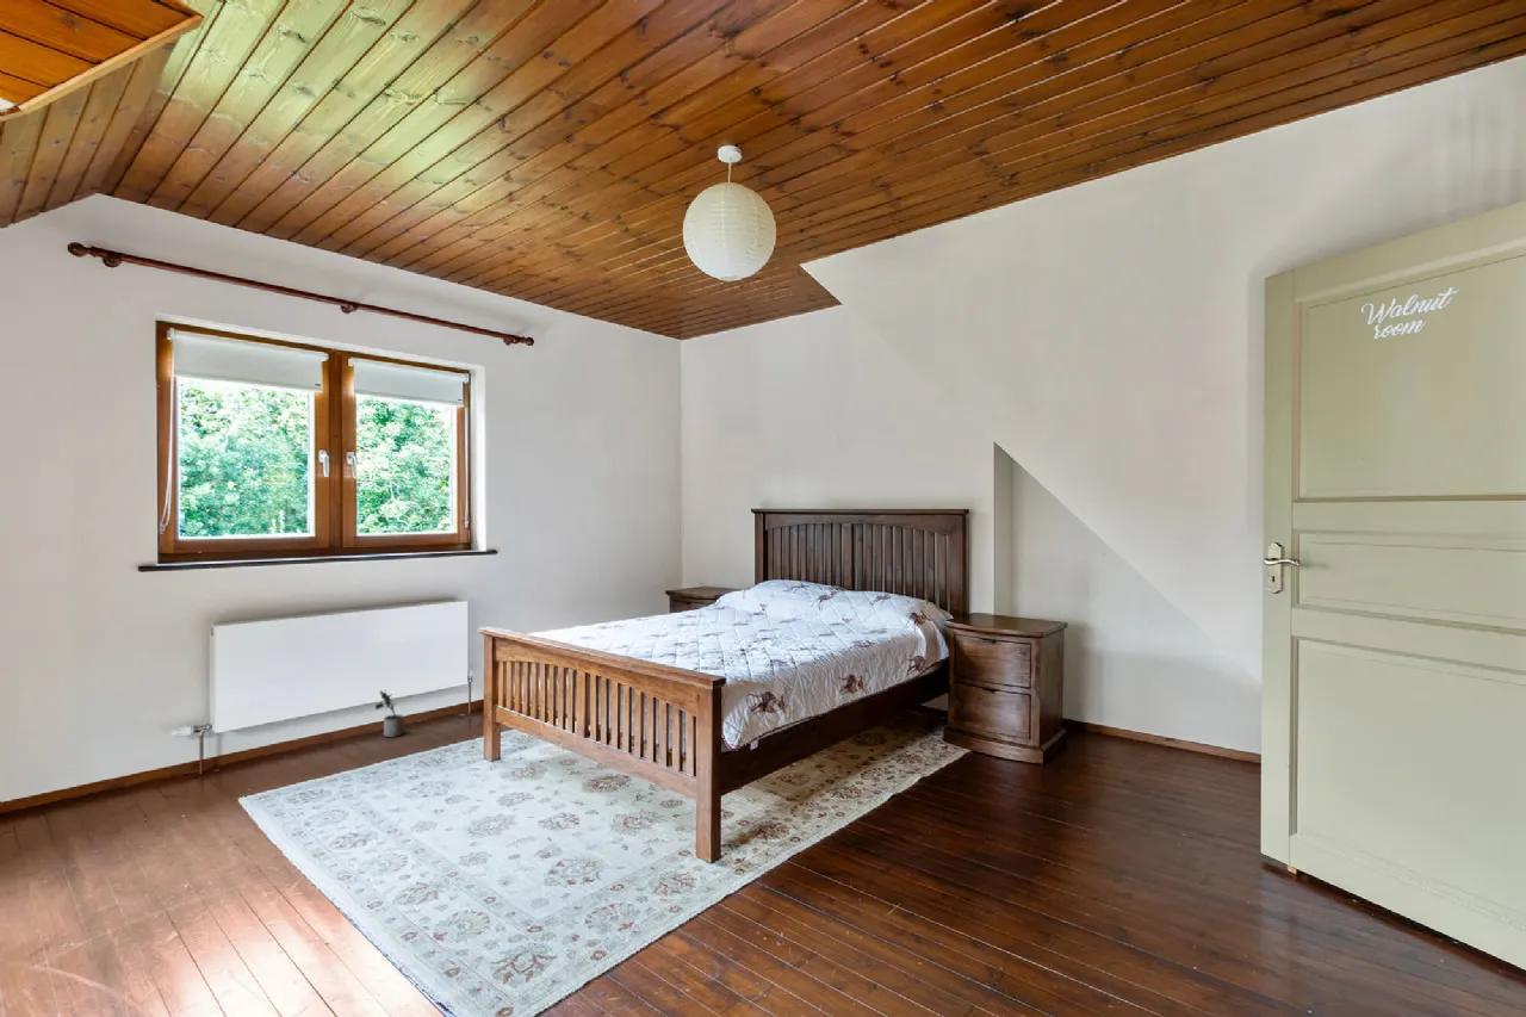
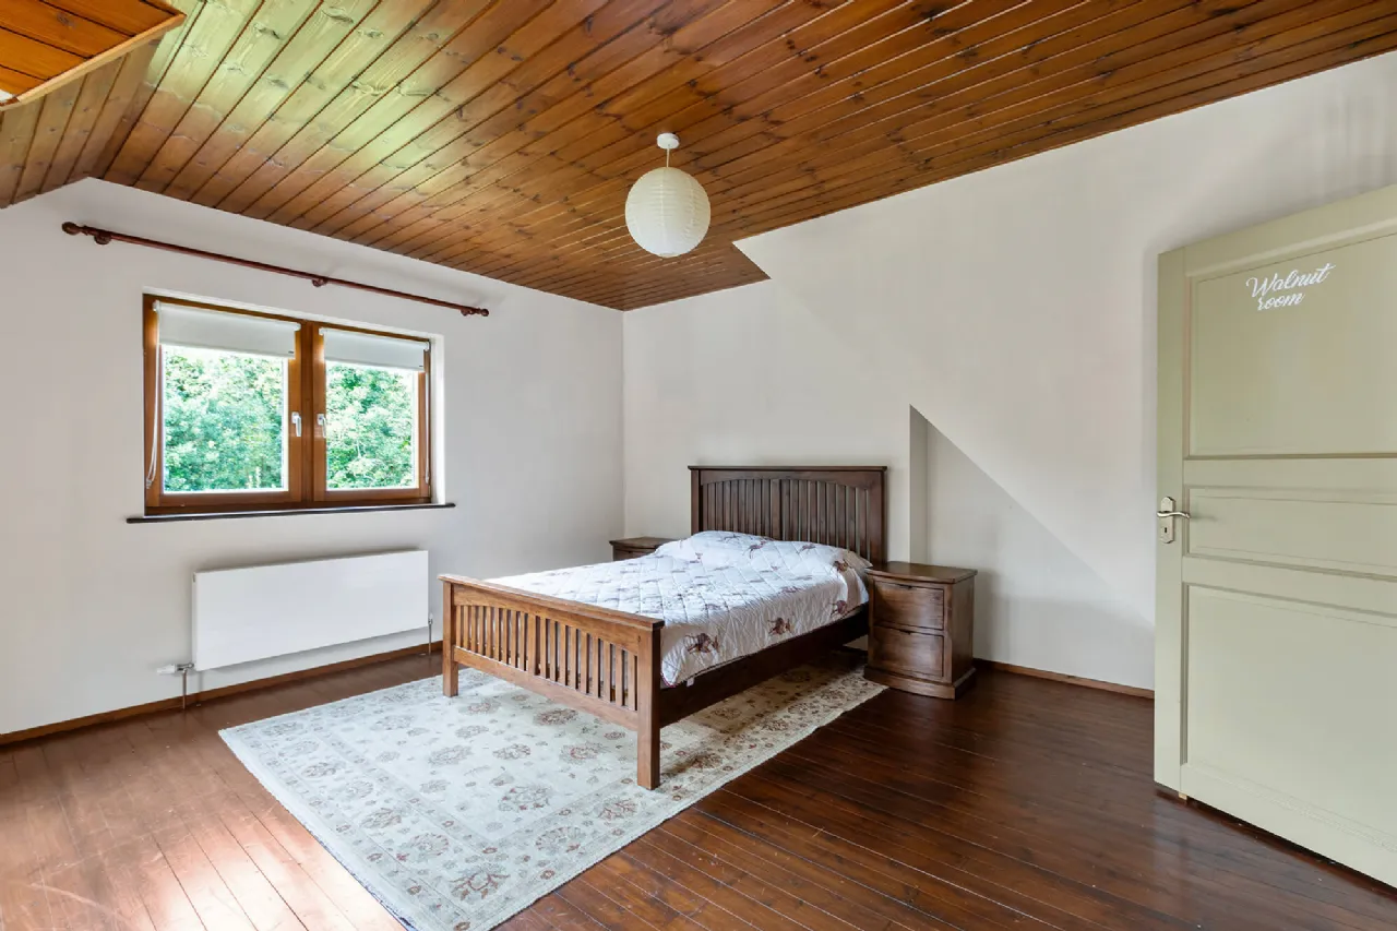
- potted plant (391, 709)
